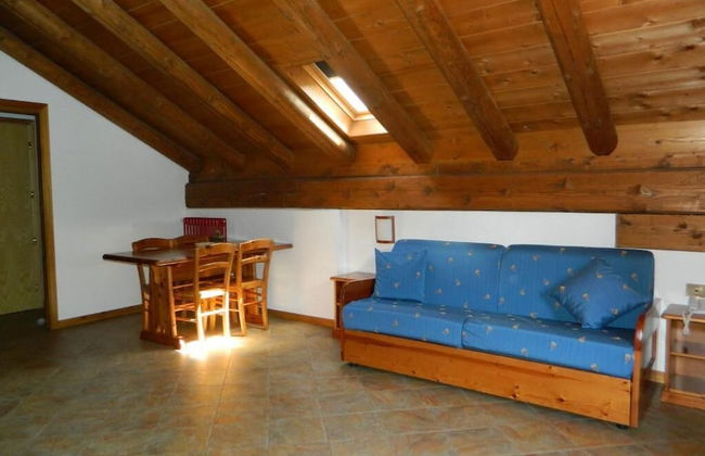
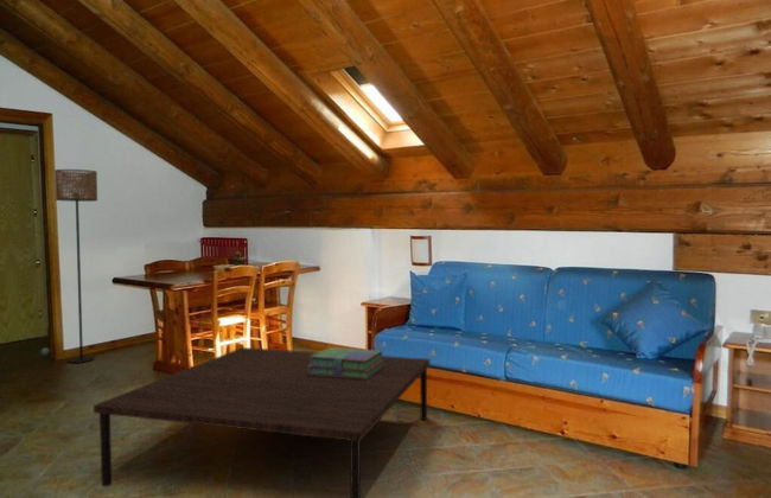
+ coffee table (286, 414)
+ floor lamp (78, 266)
+ stack of books (346, 360)
